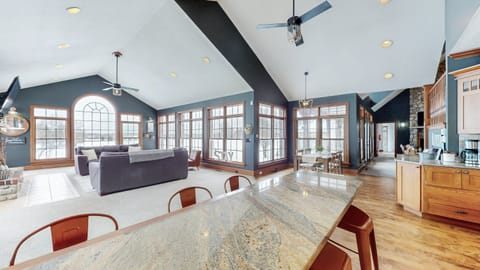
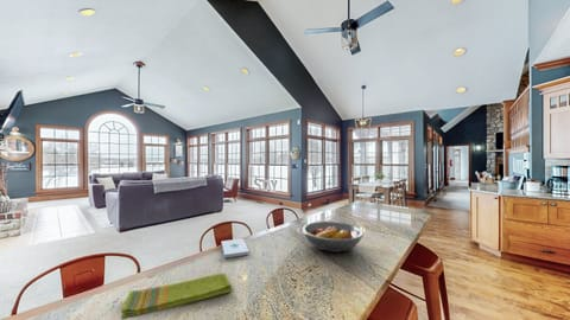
+ dish towel (180, 290)
+ notepad (234, 247)
+ fruit bowl (331, 236)
